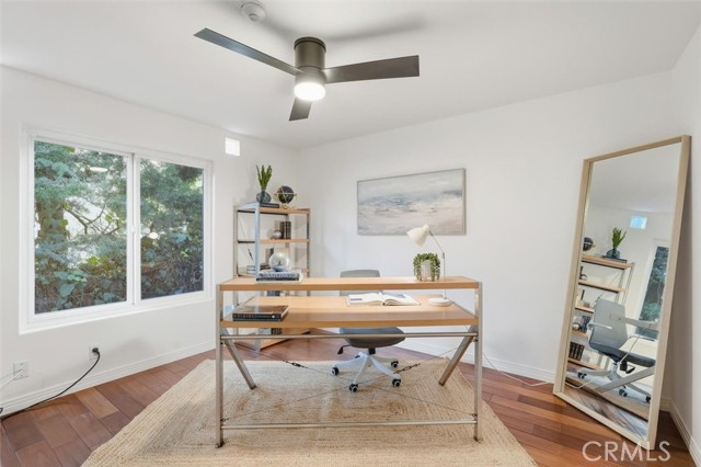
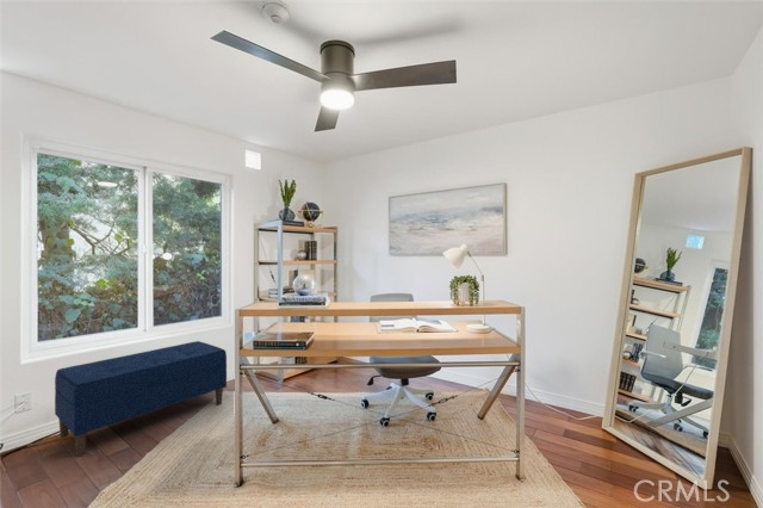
+ bench (149, 388)
